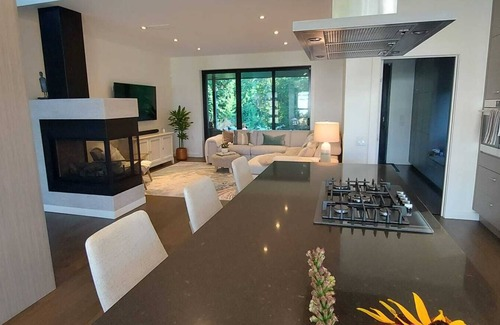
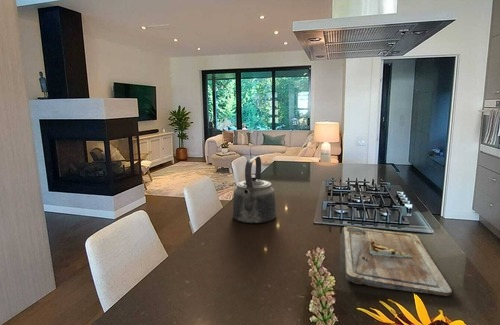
+ kettle (252, 188)
+ cutting board (387, 248)
